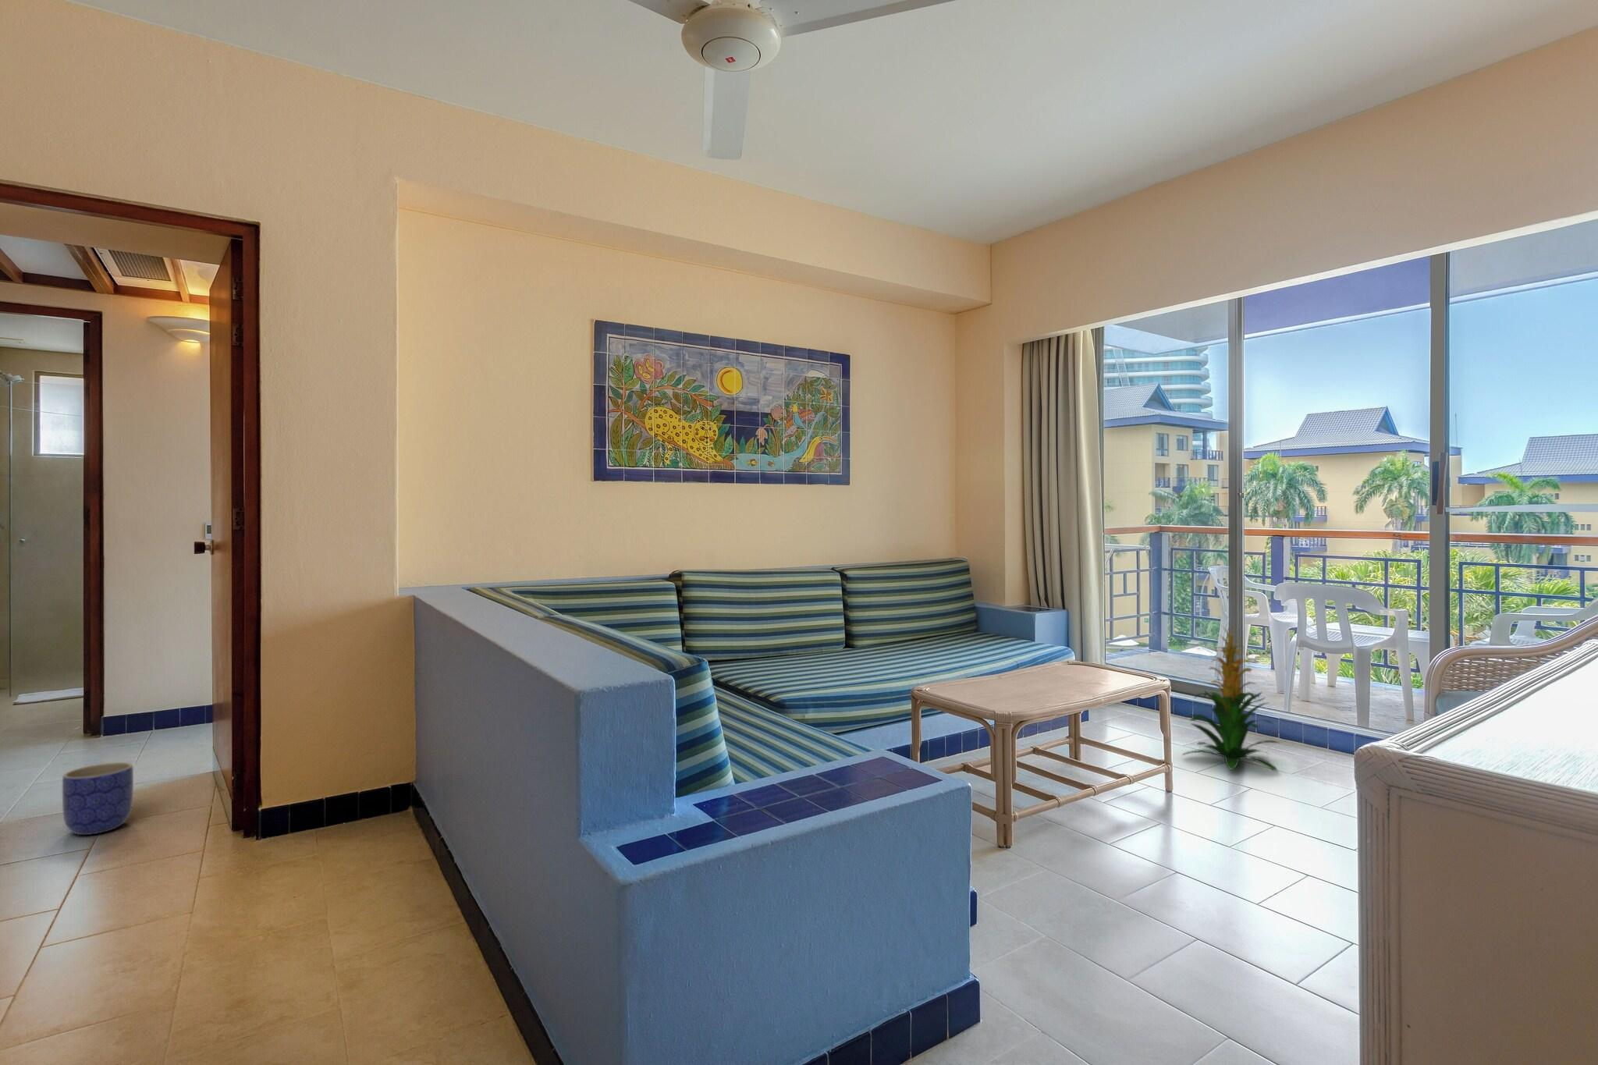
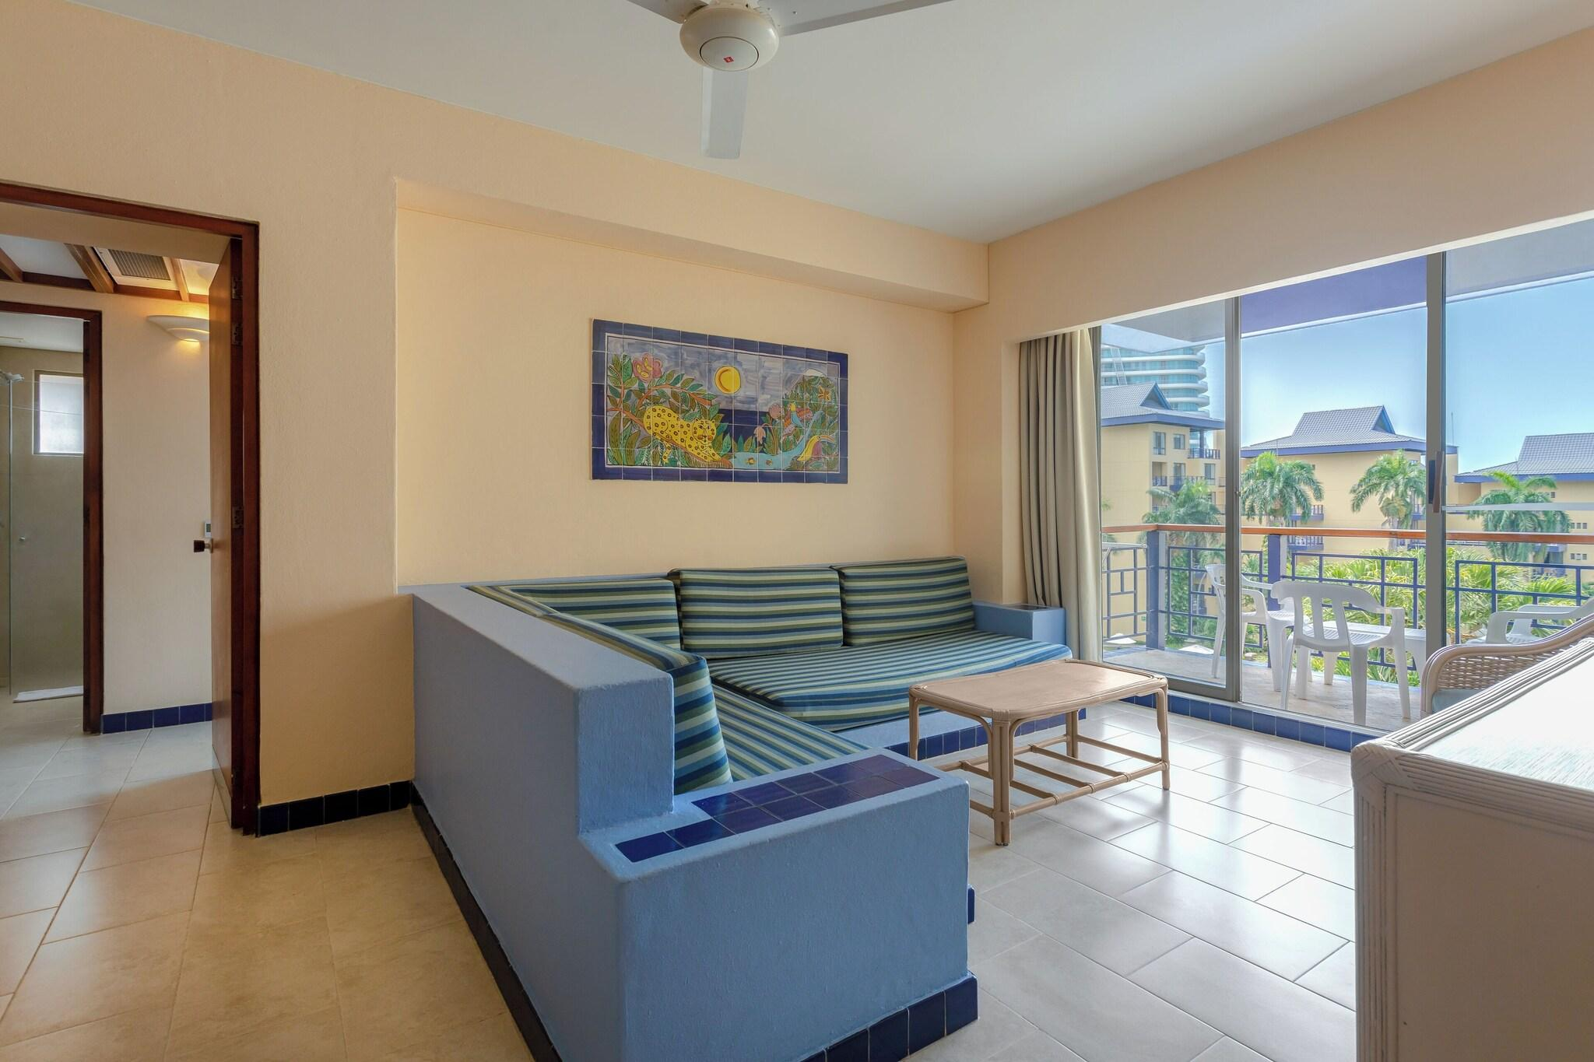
- planter (99, 799)
- indoor plant (1231, 694)
